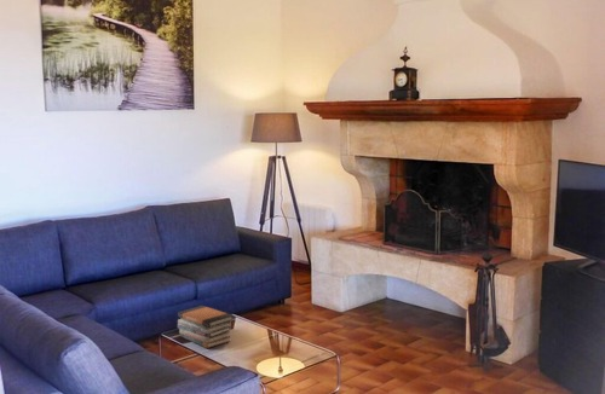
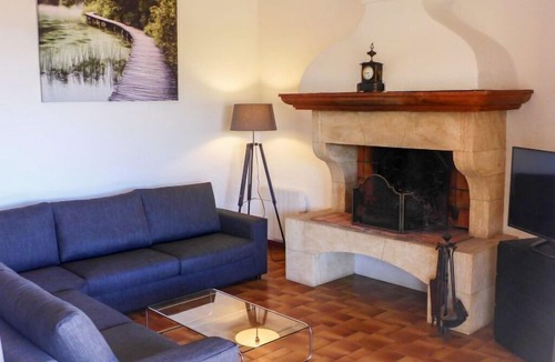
- book stack (204, 325)
